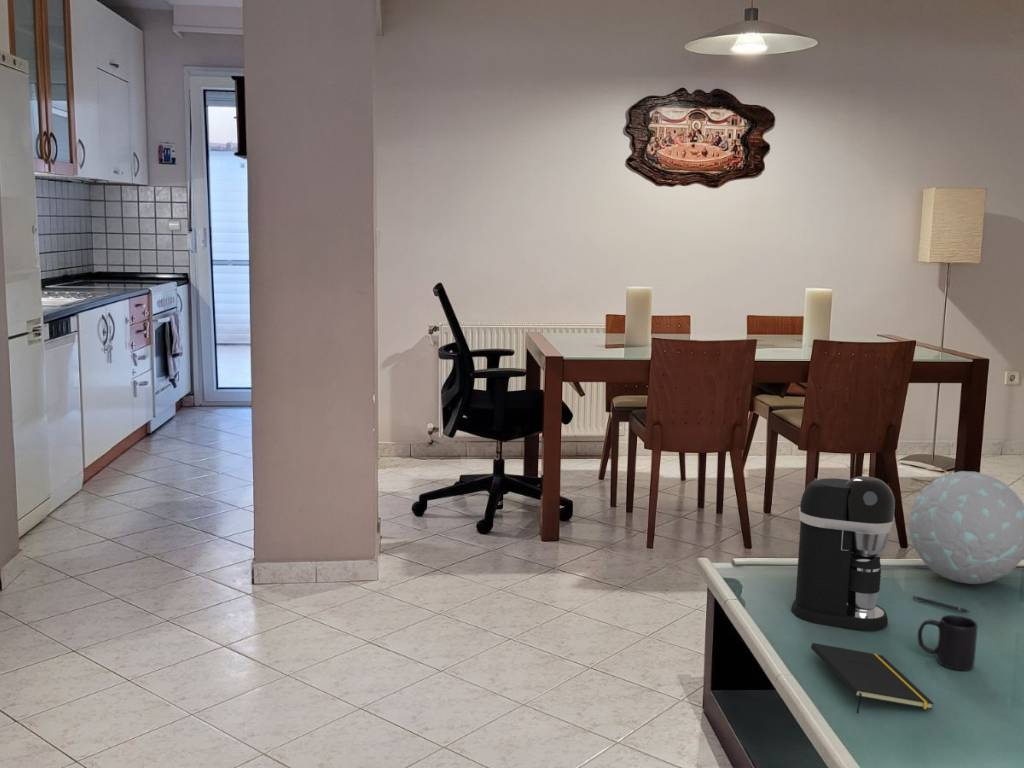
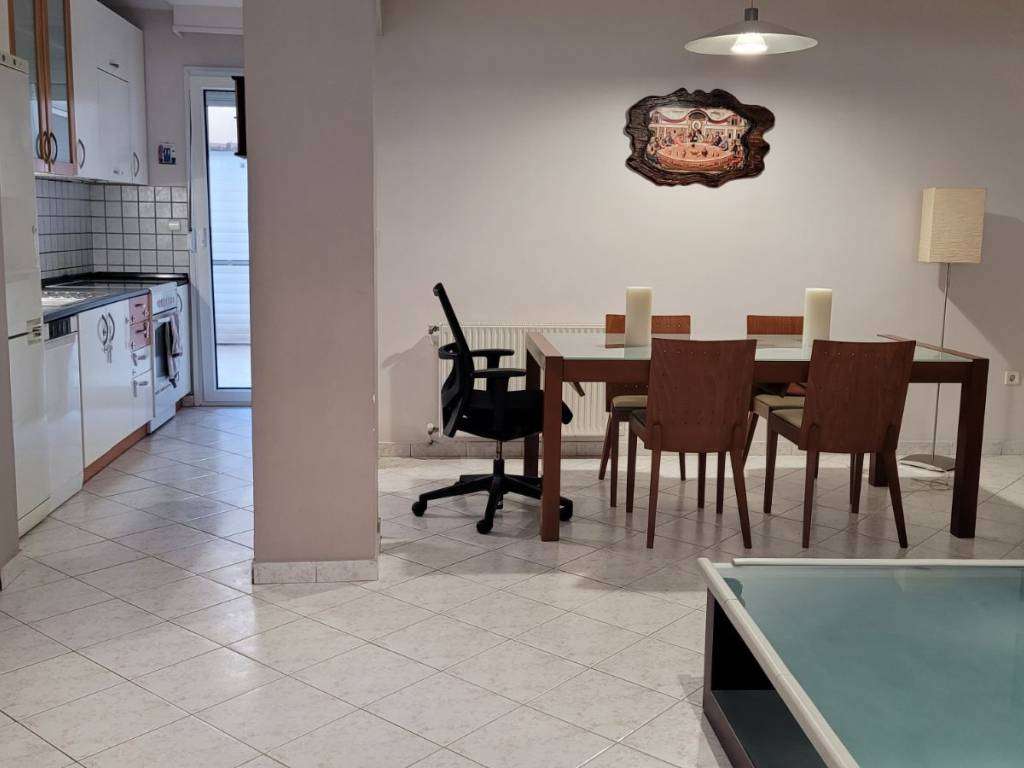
- pen (941, 604)
- mug (946, 640)
- decorative orb (968, 527)
- coffee maker (843, 546)
- notepad (869, 674)
